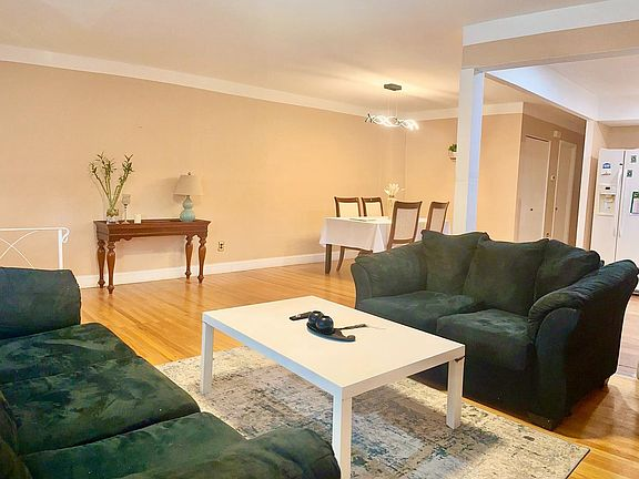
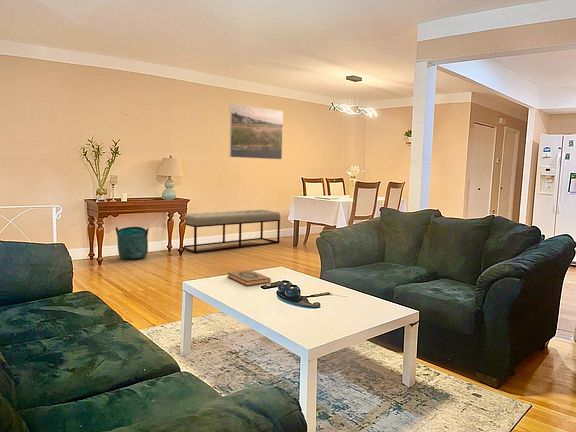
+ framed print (257, 133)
+ storage basket (132, 242)
+ hardback book (248, 277)
+ bench (231, 224)
